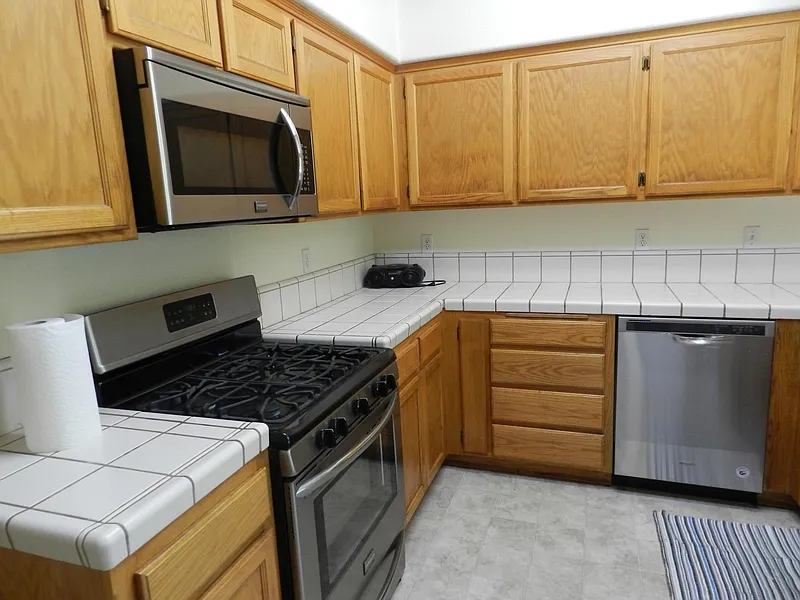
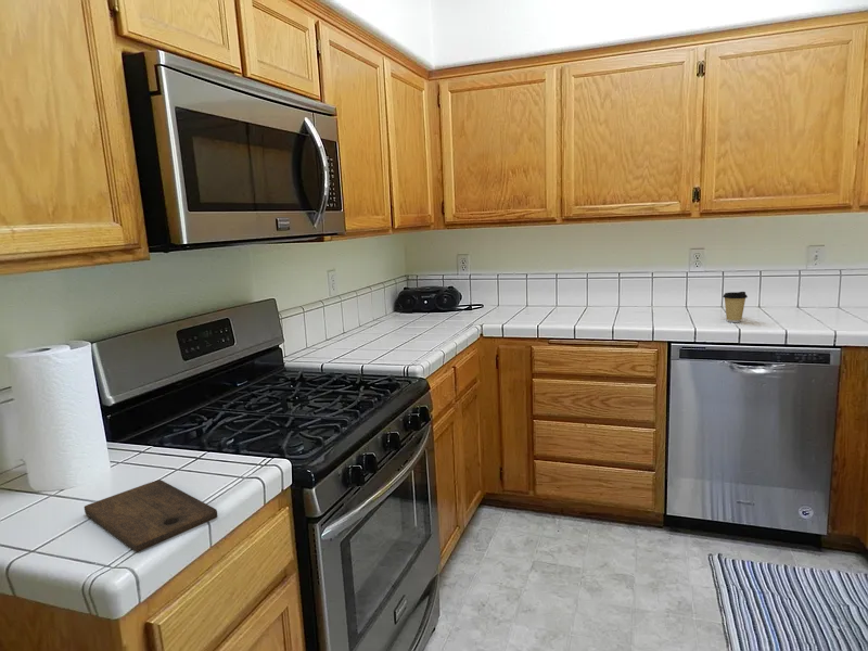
+ cutting board (149, 511)
+ coffee cup (735, 306)
